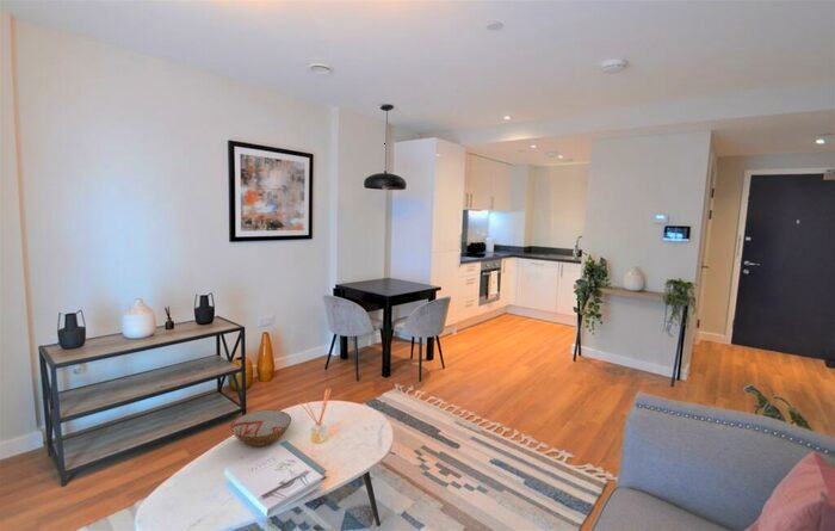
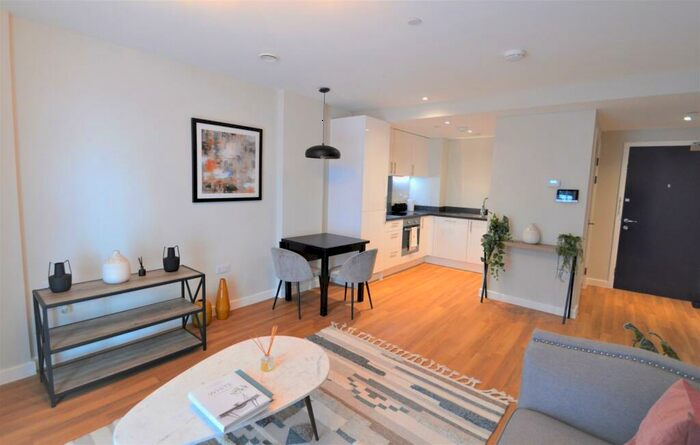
- bowl (261, 431)
